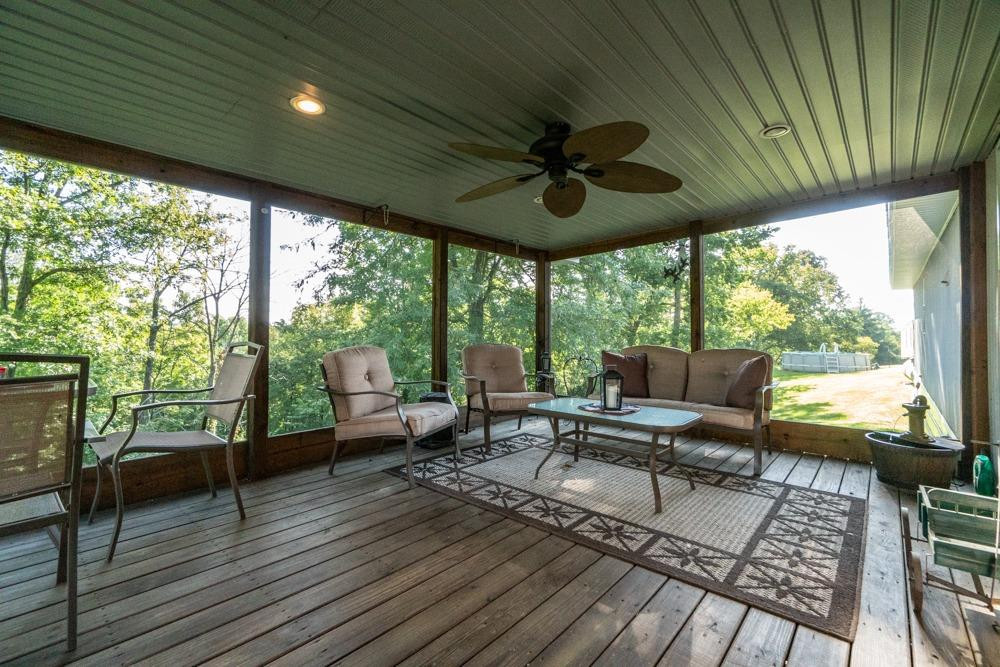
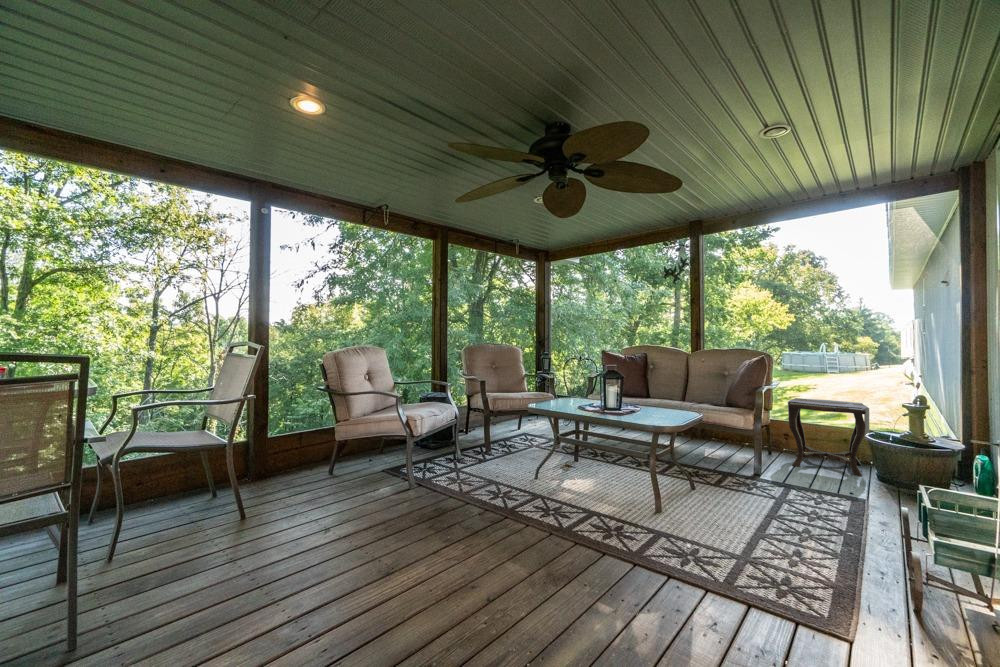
+ side table (821, 451)
